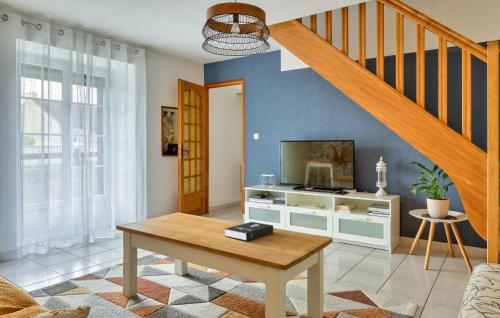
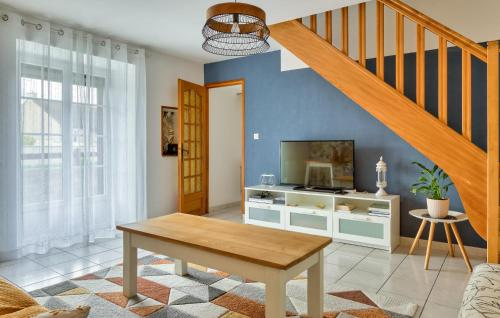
- booklet (249, 230)
